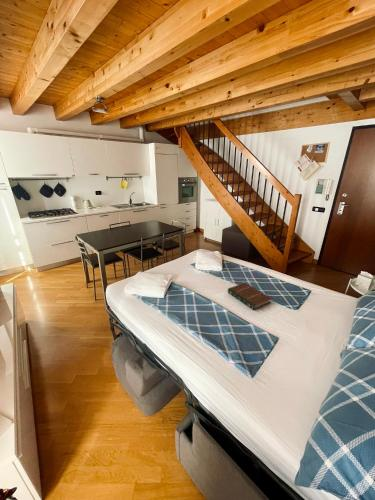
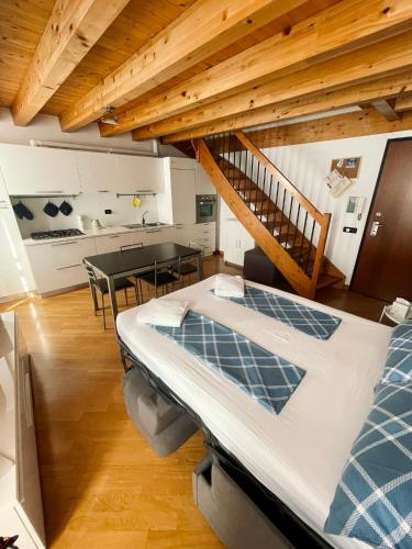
- book (248, 295)
